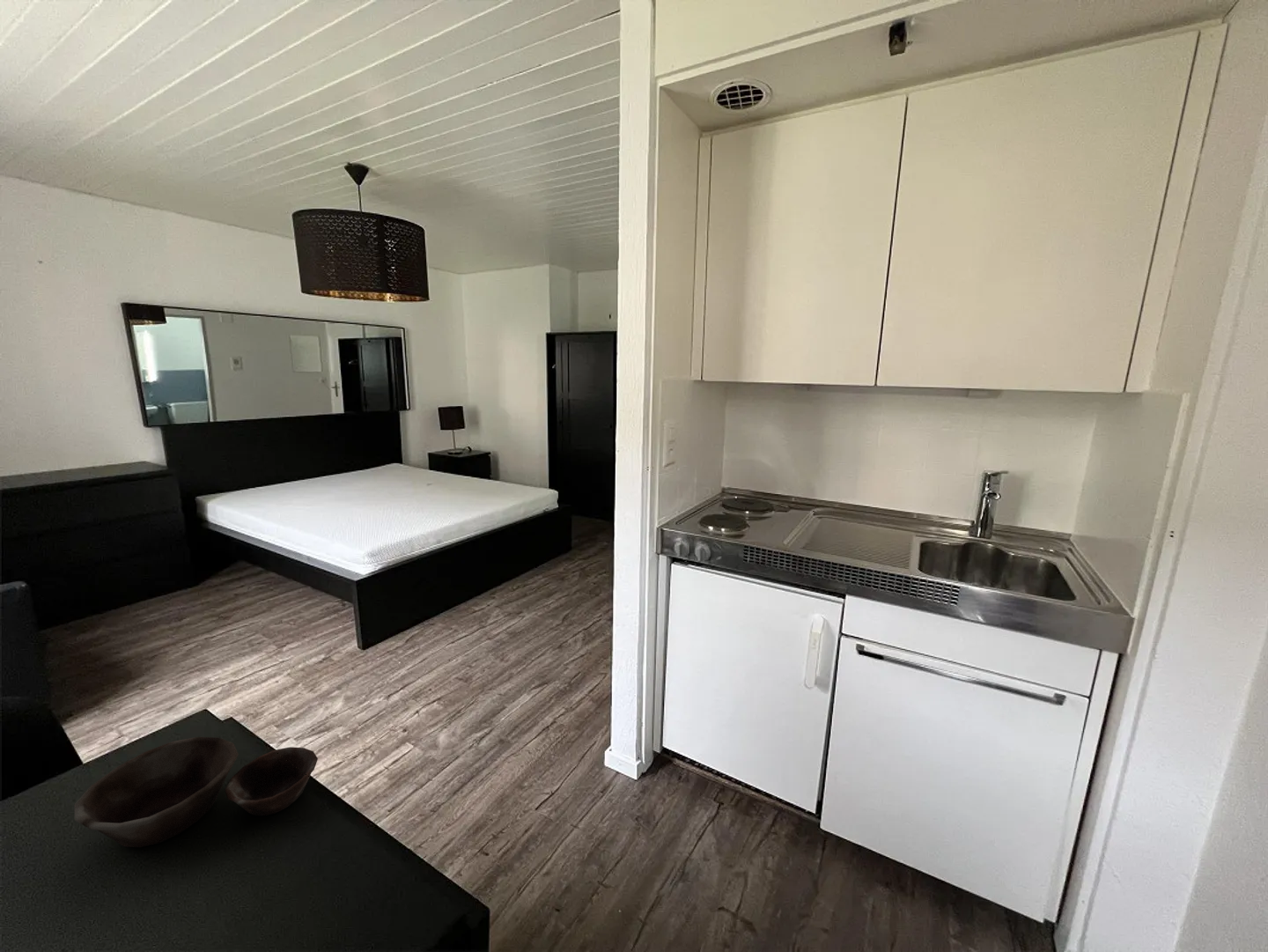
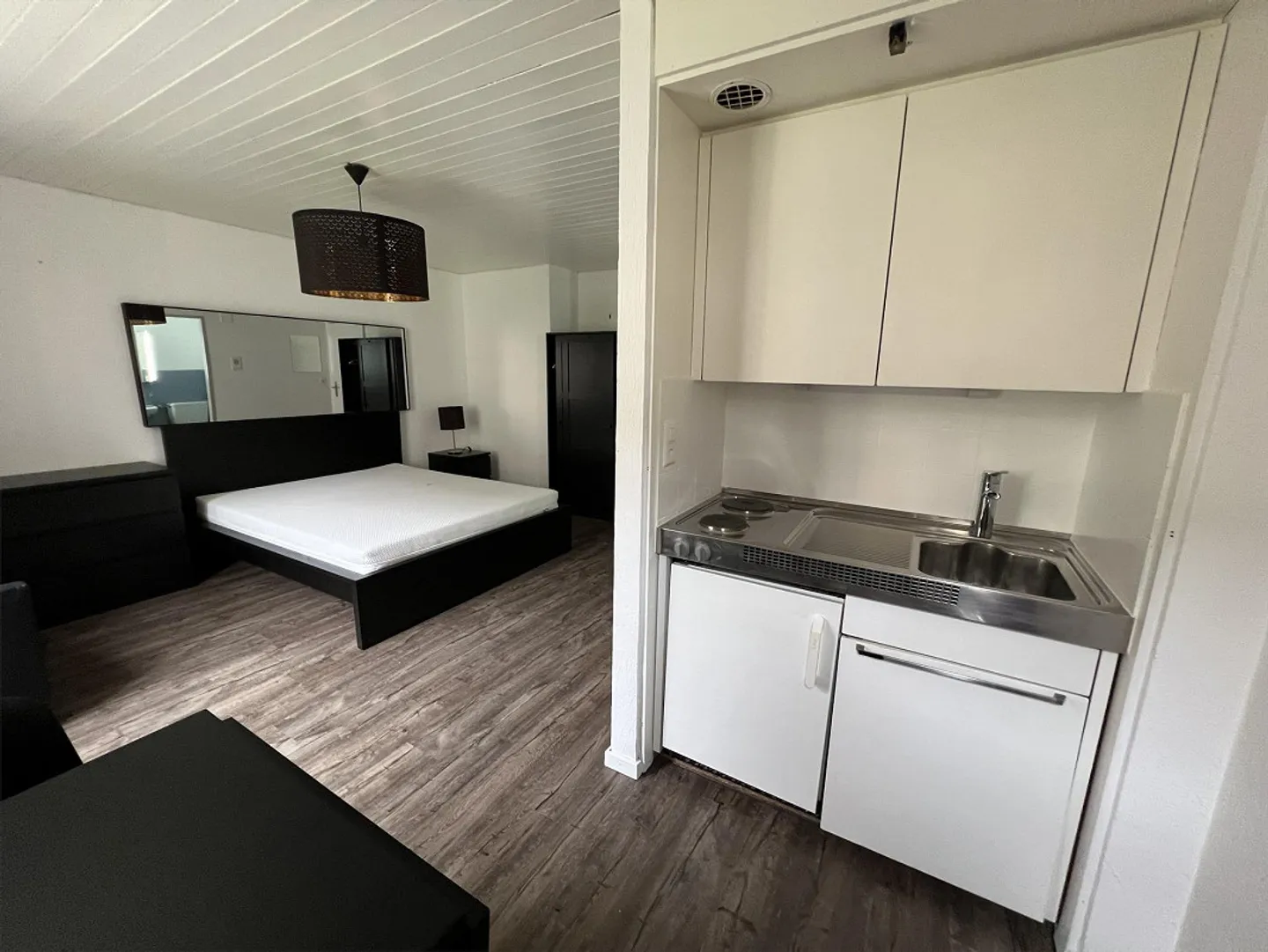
- bowl (203, 793)
